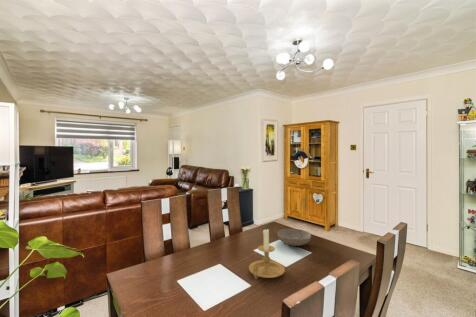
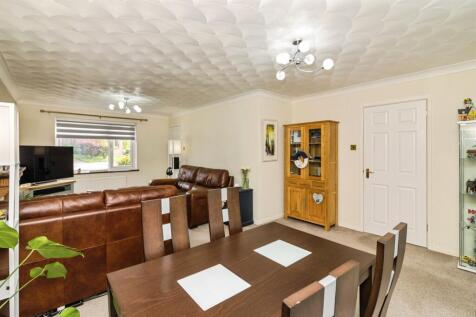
- candle holder (266, 250)
- bowl (294, 238)
